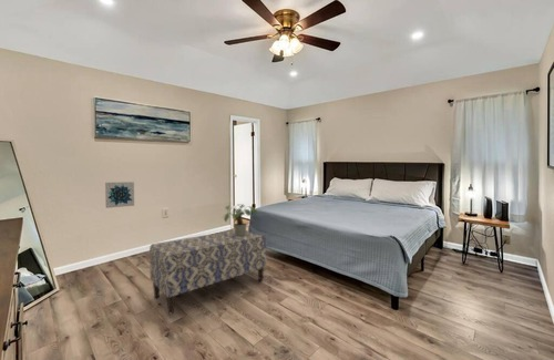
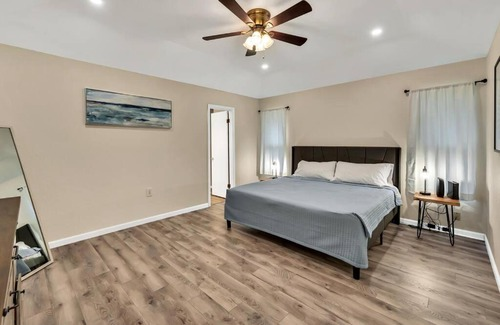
- potted plant (236, 219)
- bench (212, 264)
- wall art (120, 194)
